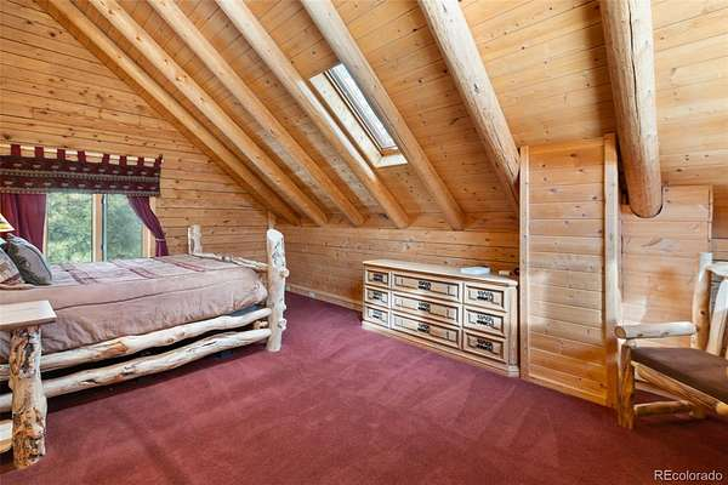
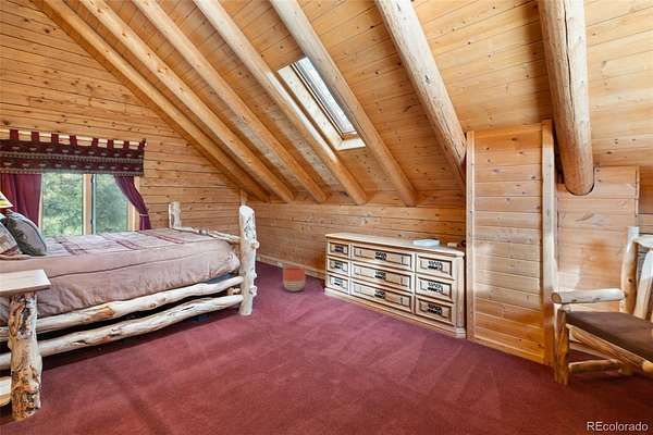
+ planter (294, 278)
